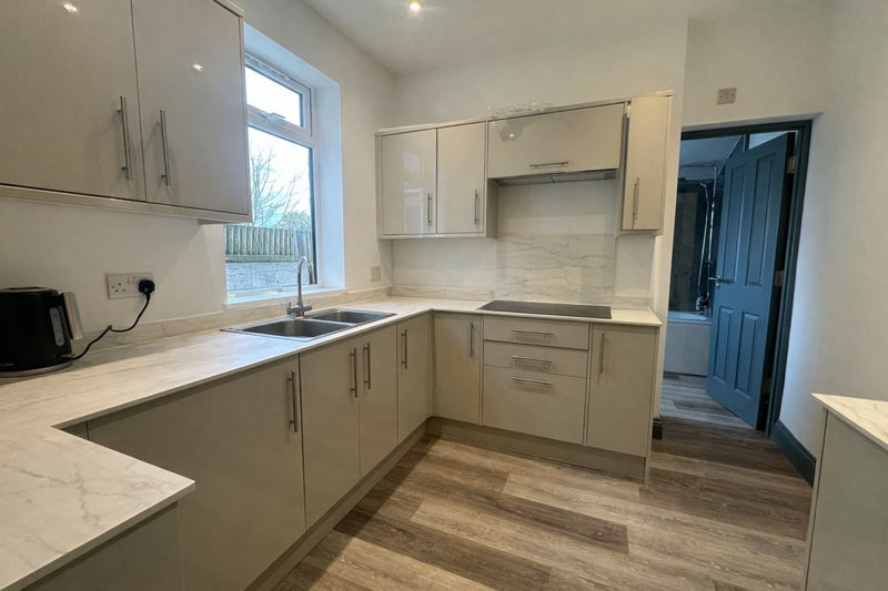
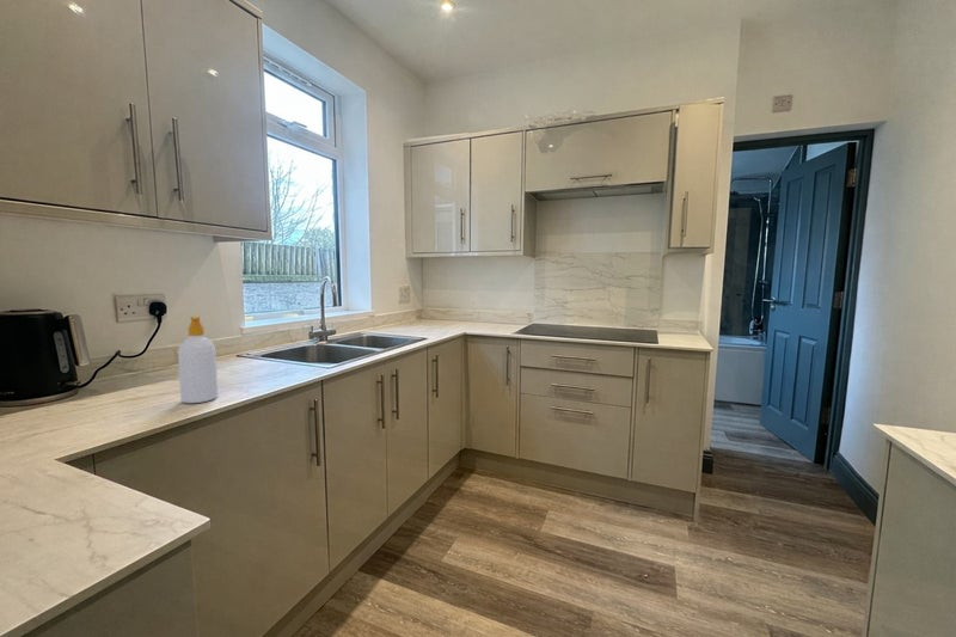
+ soap bottle (197, 357)
